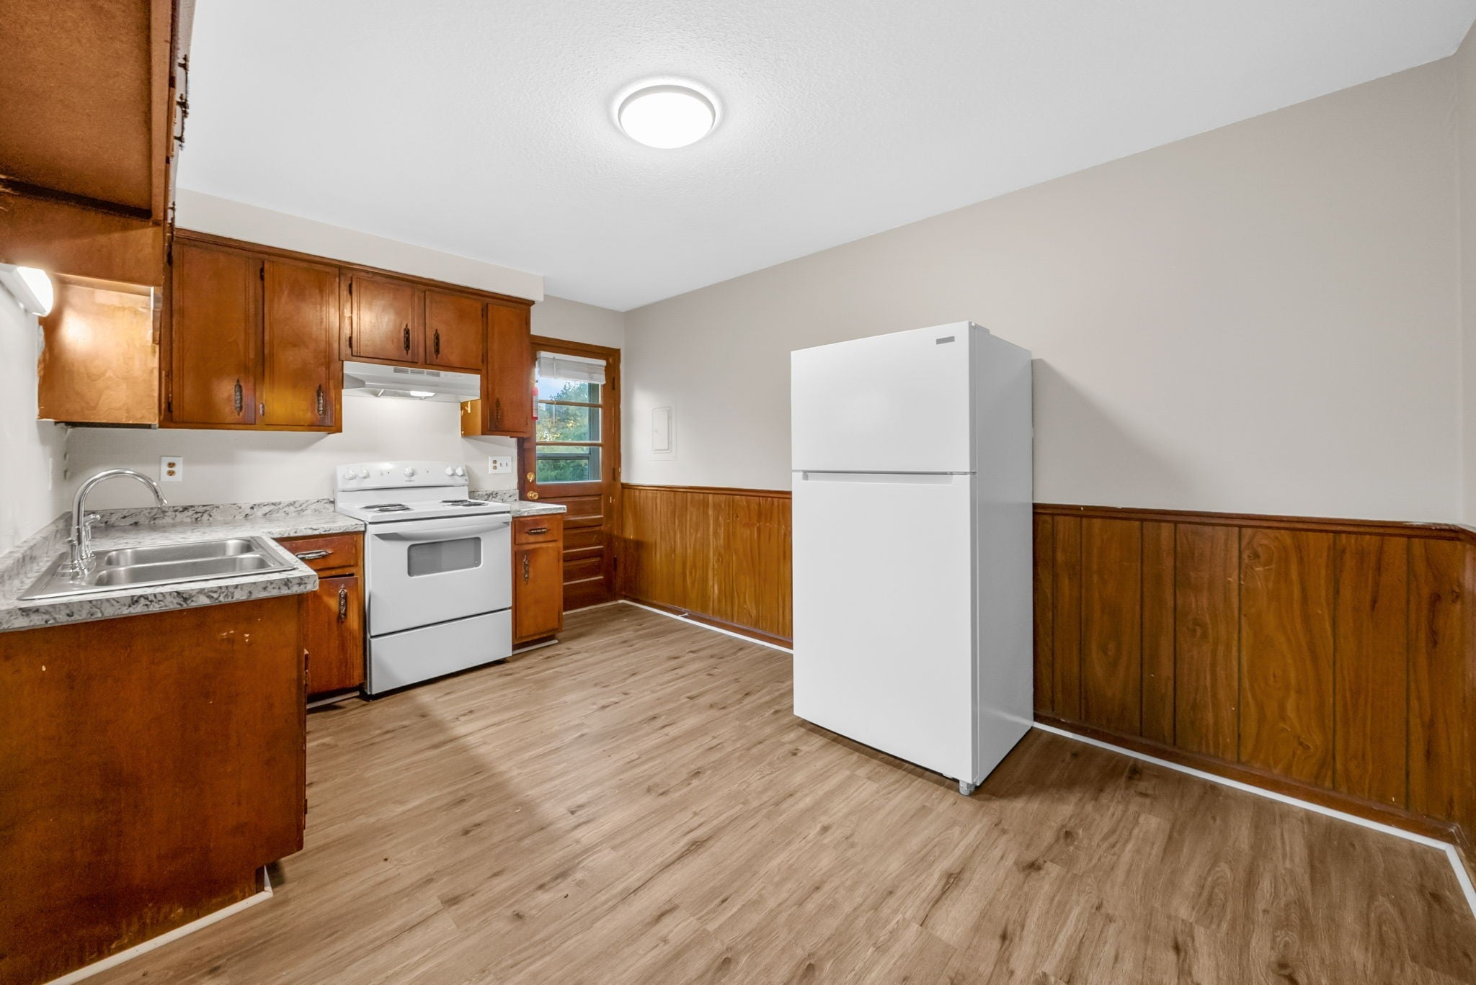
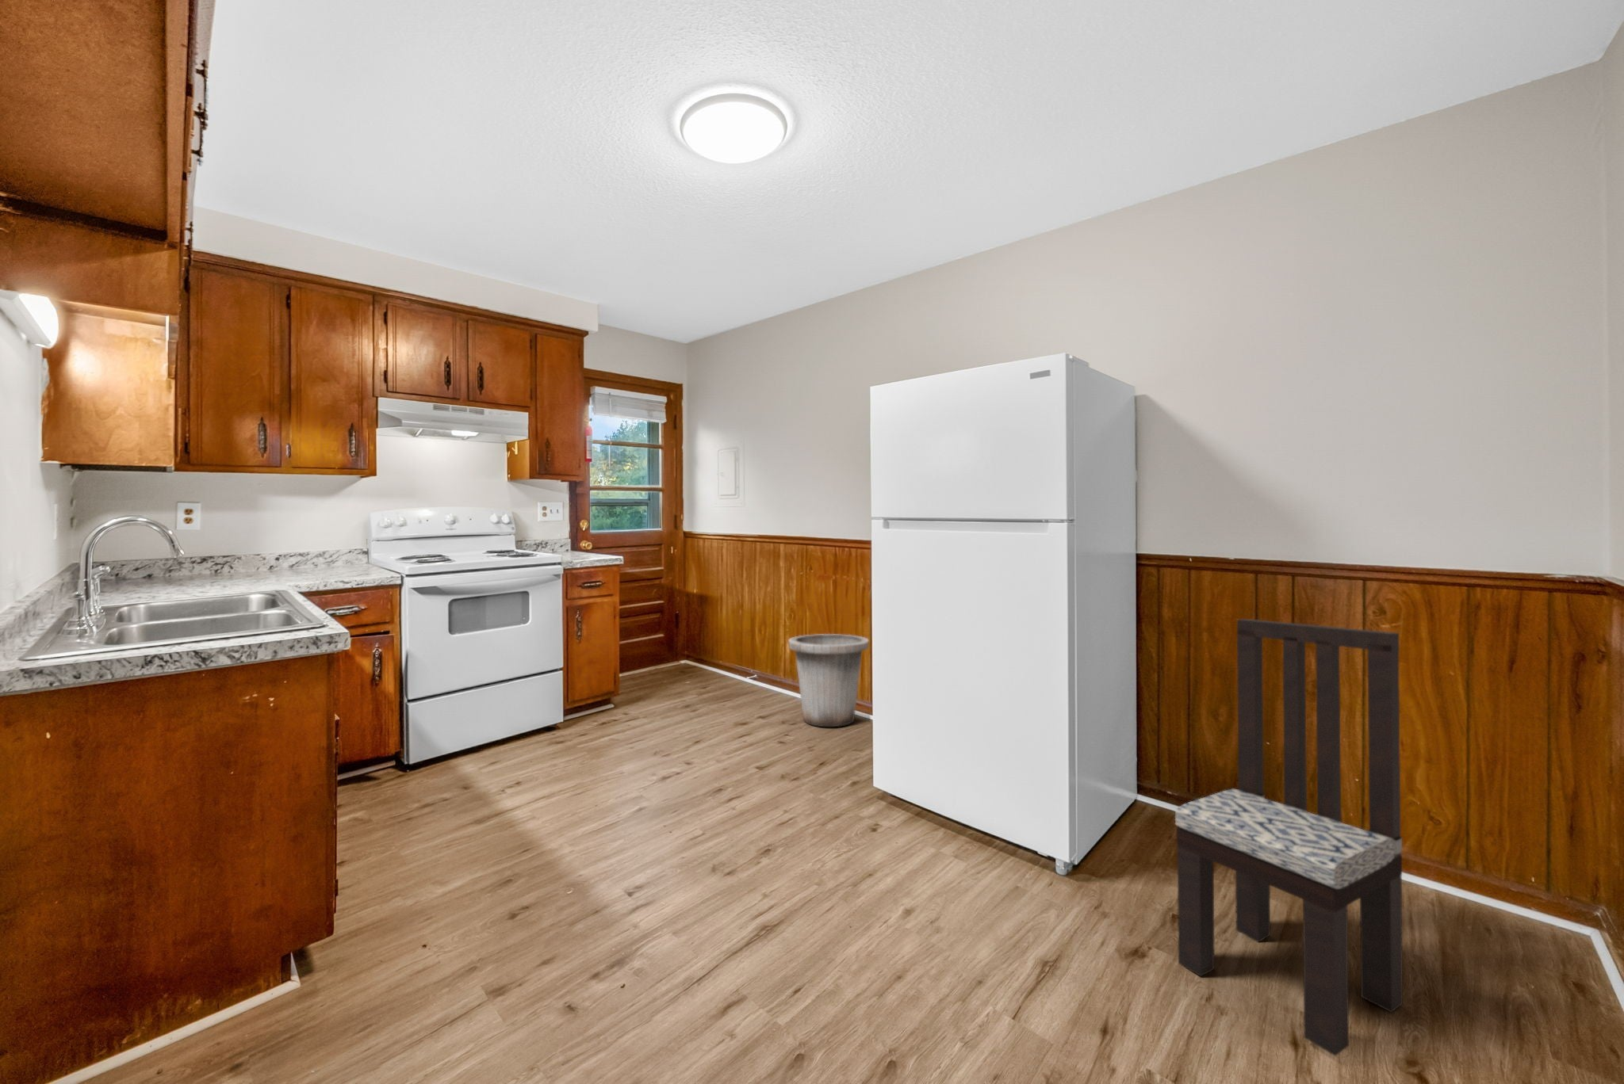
+ dining chair (1283, 805)
+ trash can (829, 679)
